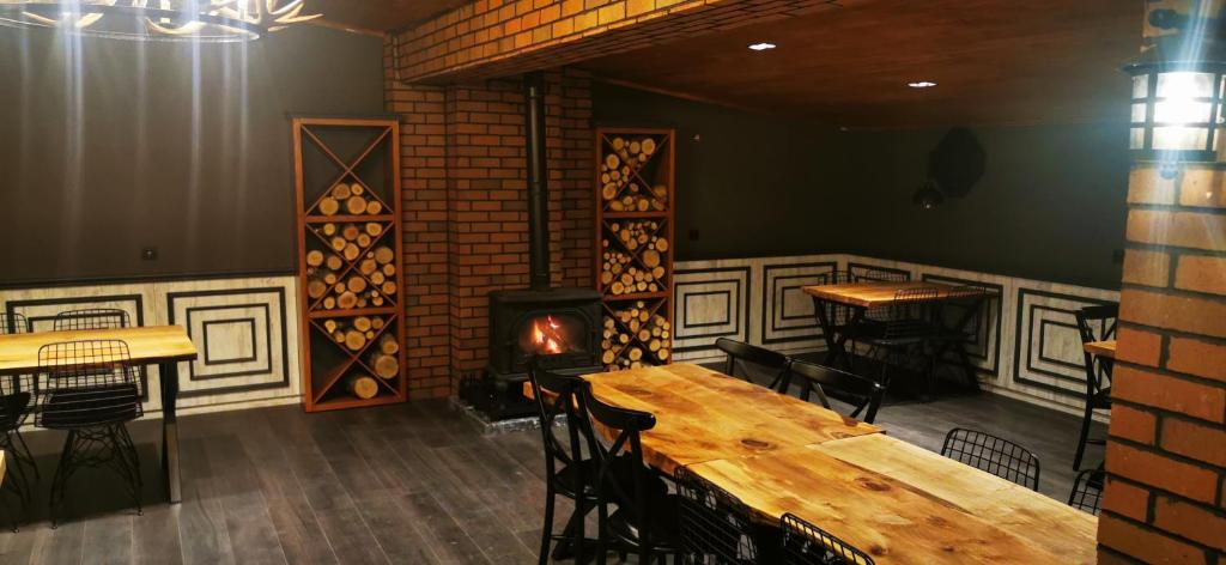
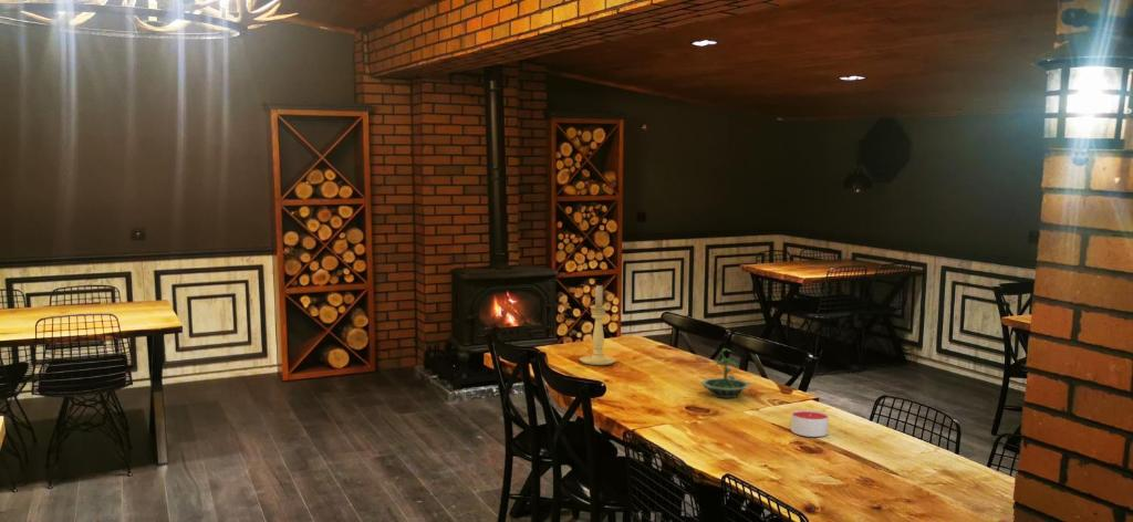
+ terrarium (725, 357)
+ candle holder (597, 323)
+ candle (809, 422)
